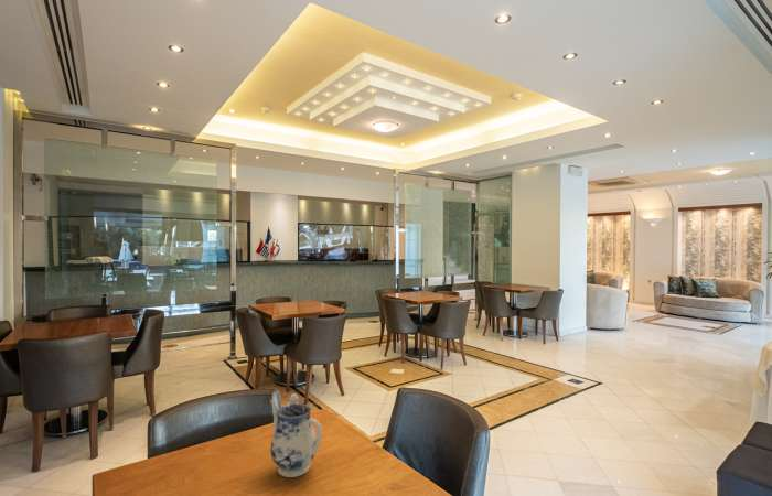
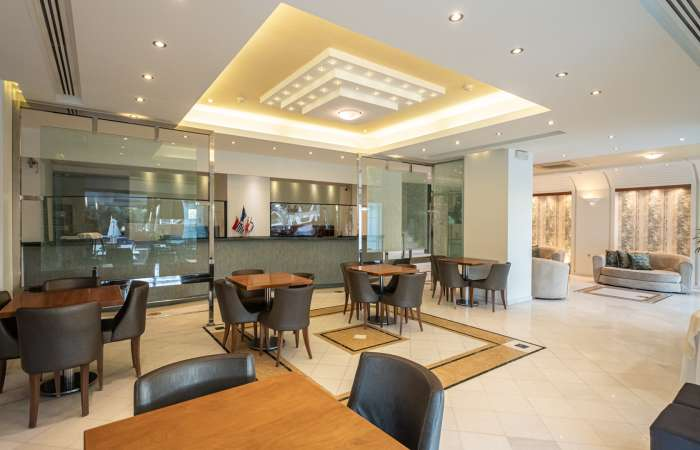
- teapot (293, 431)
